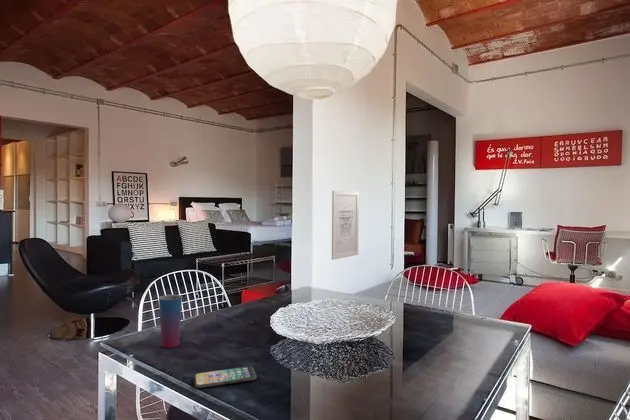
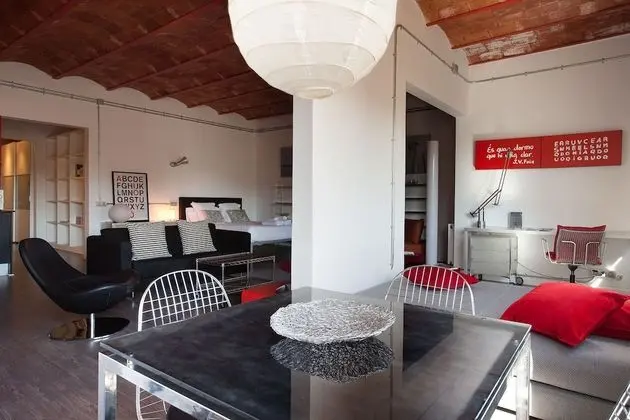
- smartphone (225, 376)
- wall art (345, 224)
- cup (170, 321)
